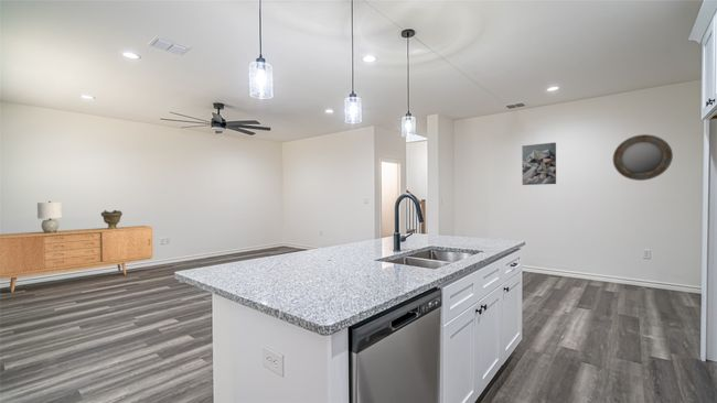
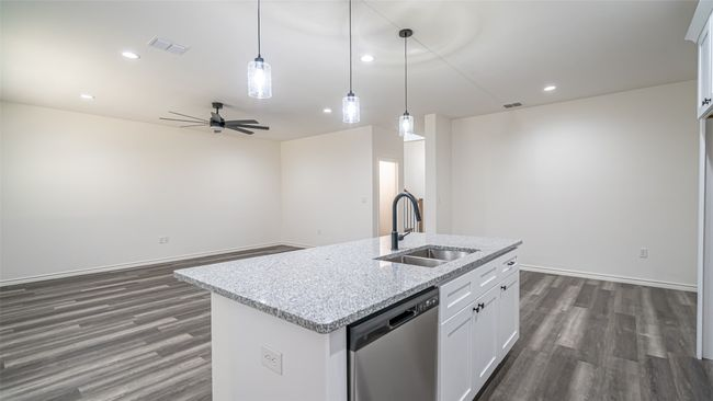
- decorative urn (111, 219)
- sideboard (72, 255)
- home mirror (641, 157)
- lamp (50, 216)
- wall art (538, 164)
